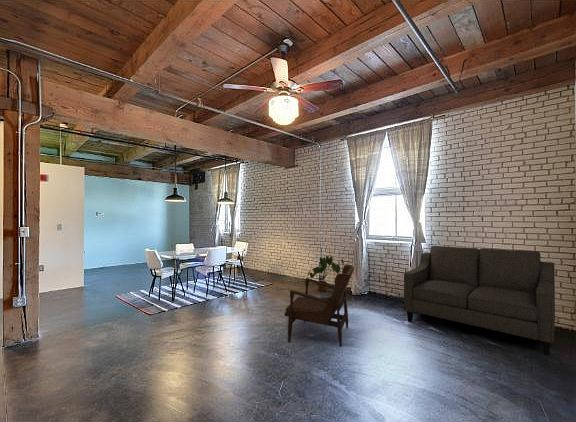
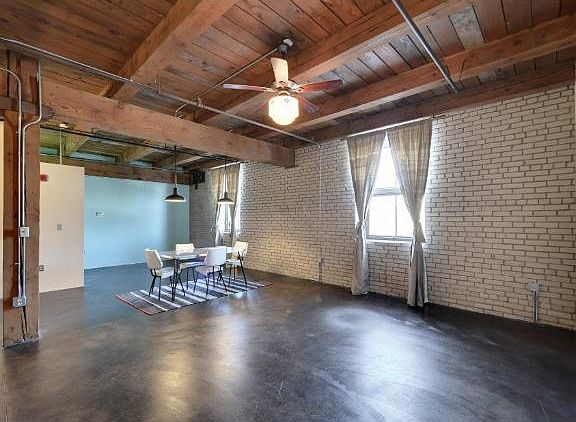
- sofa (475, 287)
- armchair (320, 300)
- house plant (325, 273)
